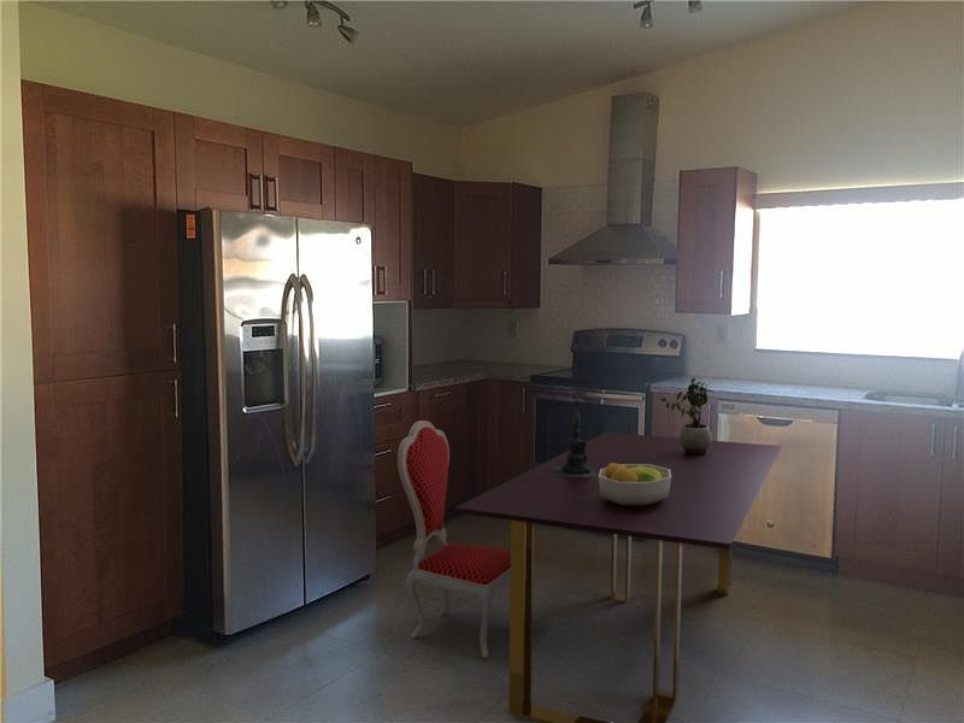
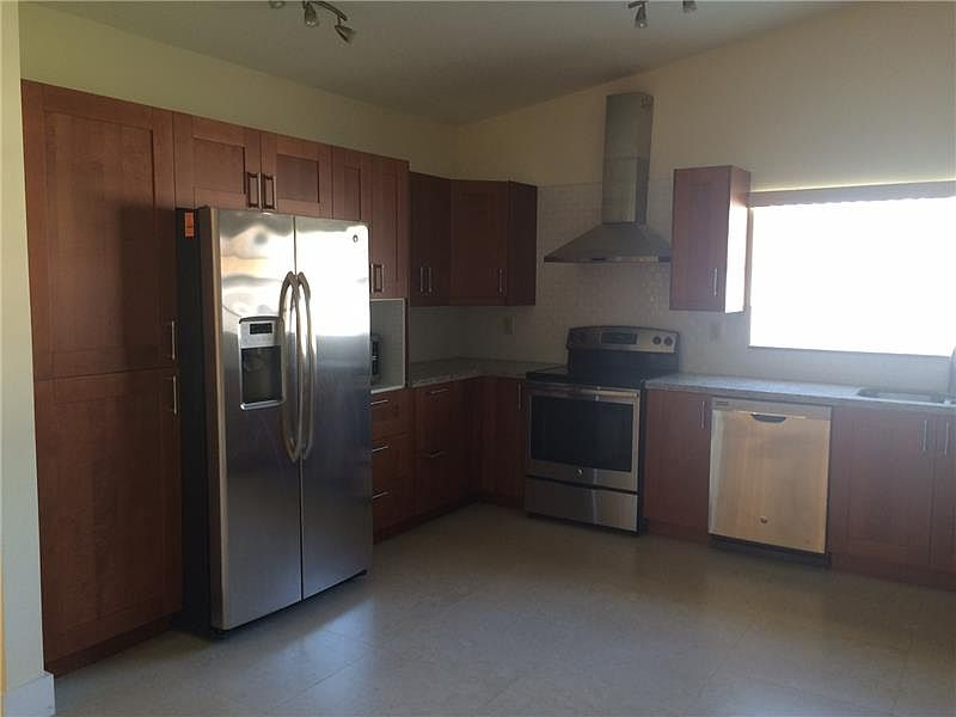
- candle holder (575, 429)
- potted plant (689, 415)
- dining chair (463, 545)
- fruit bowl (634, 478)
- dining table (657, 554)
